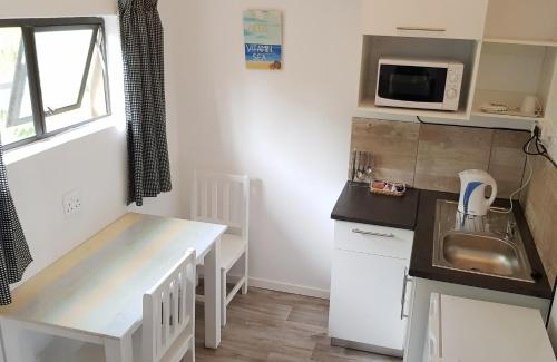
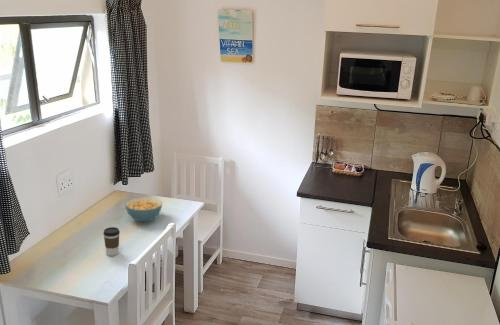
+ coffee cup (111, 241)
+ cereal bowl (144, 211)
